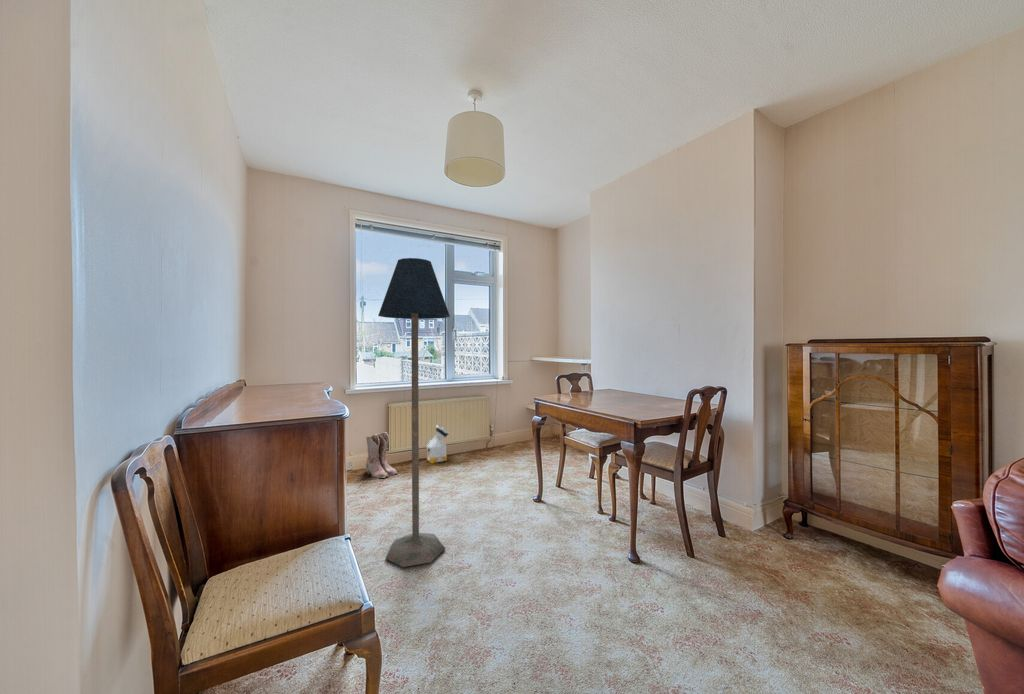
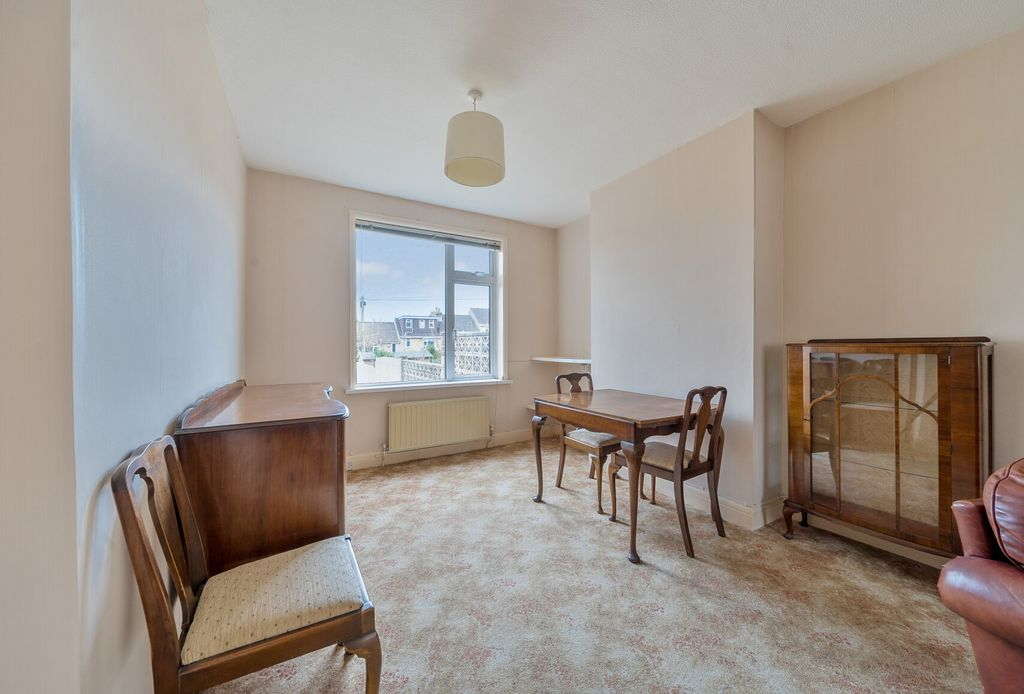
- bag (437, 441)
- floor lamp (414, 405)
- boots (381, 453)
